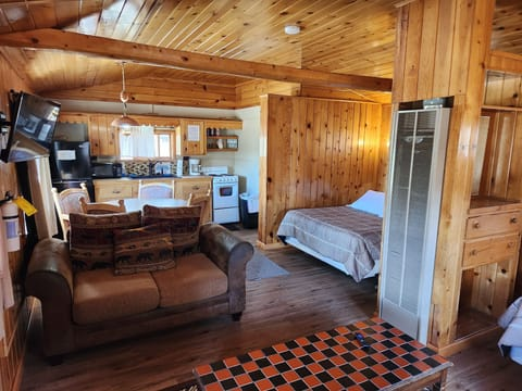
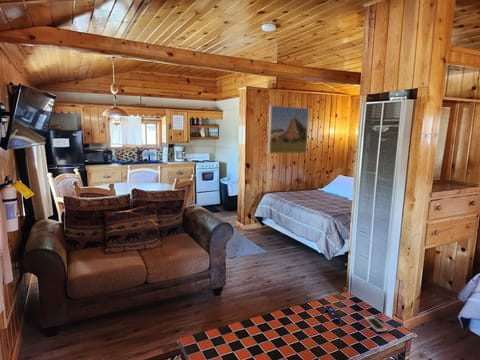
+ cell phone (375, 324)
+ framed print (288, 130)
